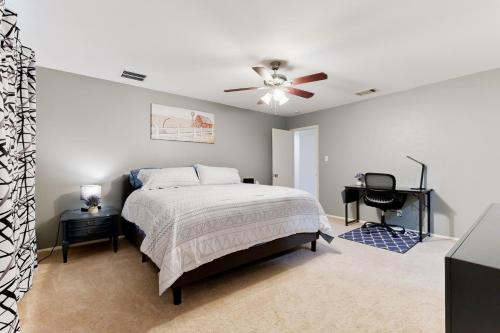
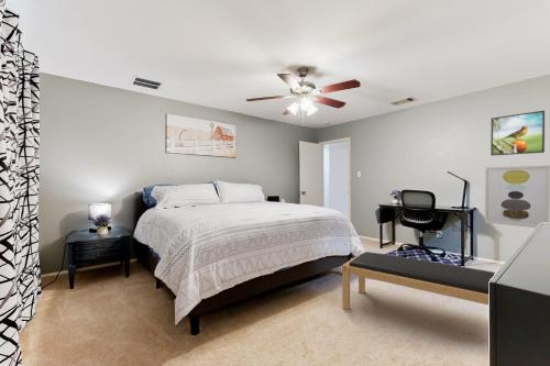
+ wall art (515, 196)
+ bench (425, 290)
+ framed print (516, 134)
